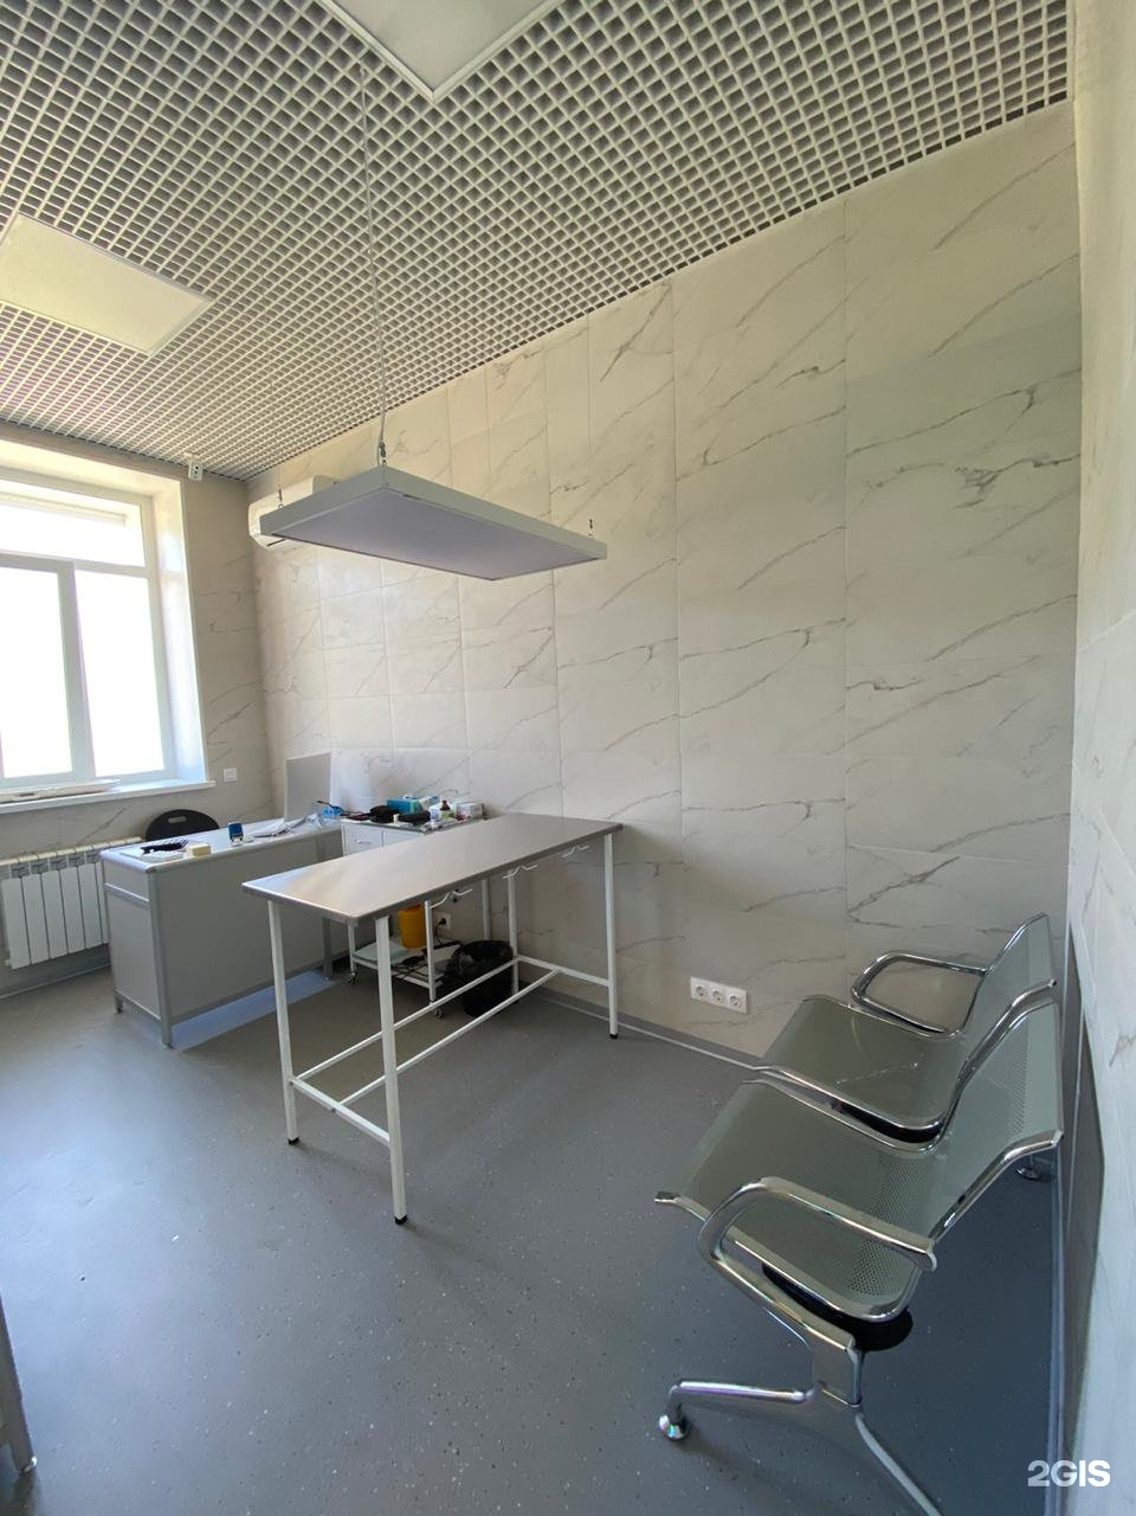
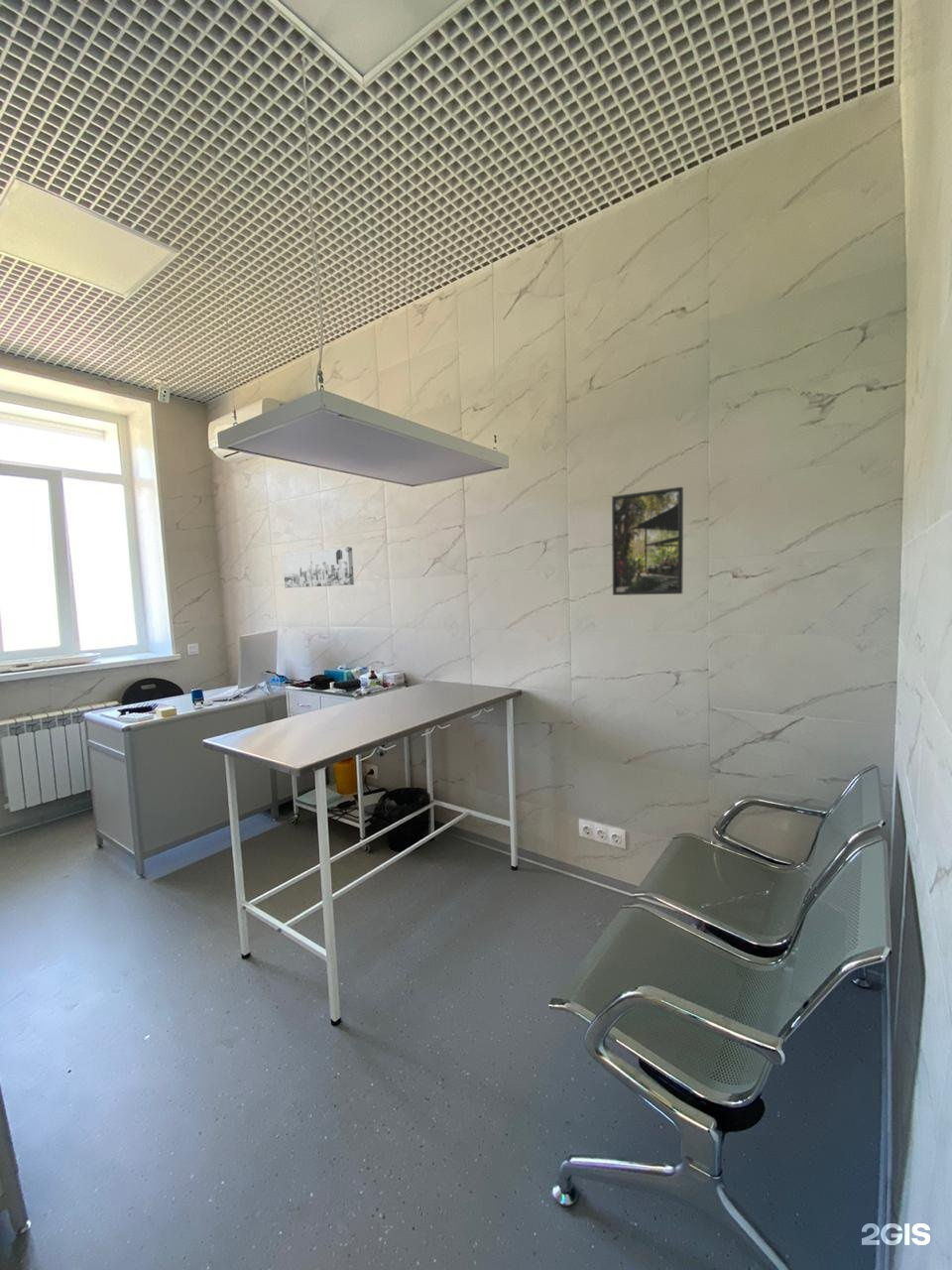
+ wall art (316, 569)
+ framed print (646, 543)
